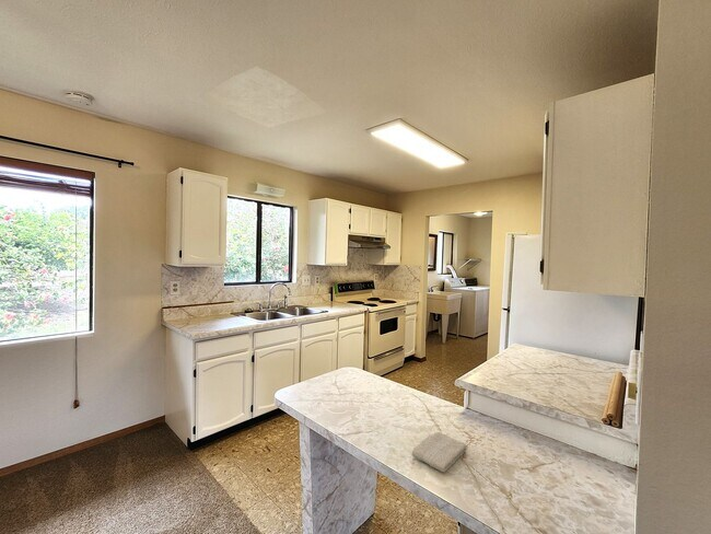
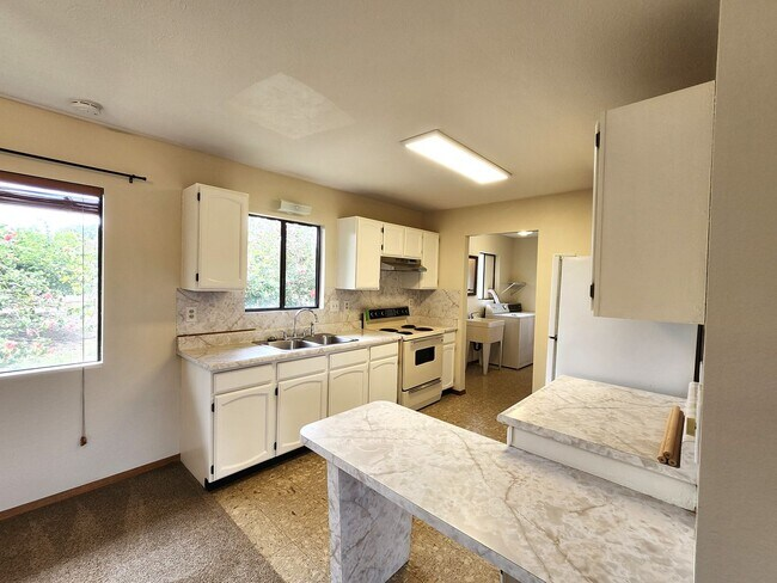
- washcloth (440, 449)
